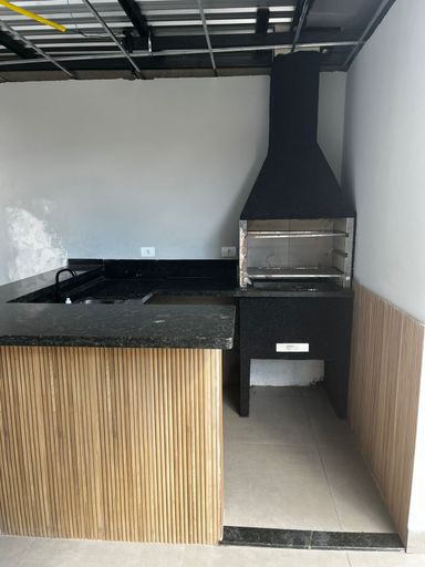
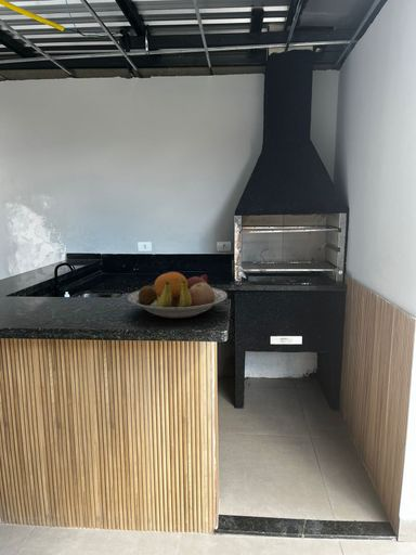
+ fruit bowl (178, 291)
